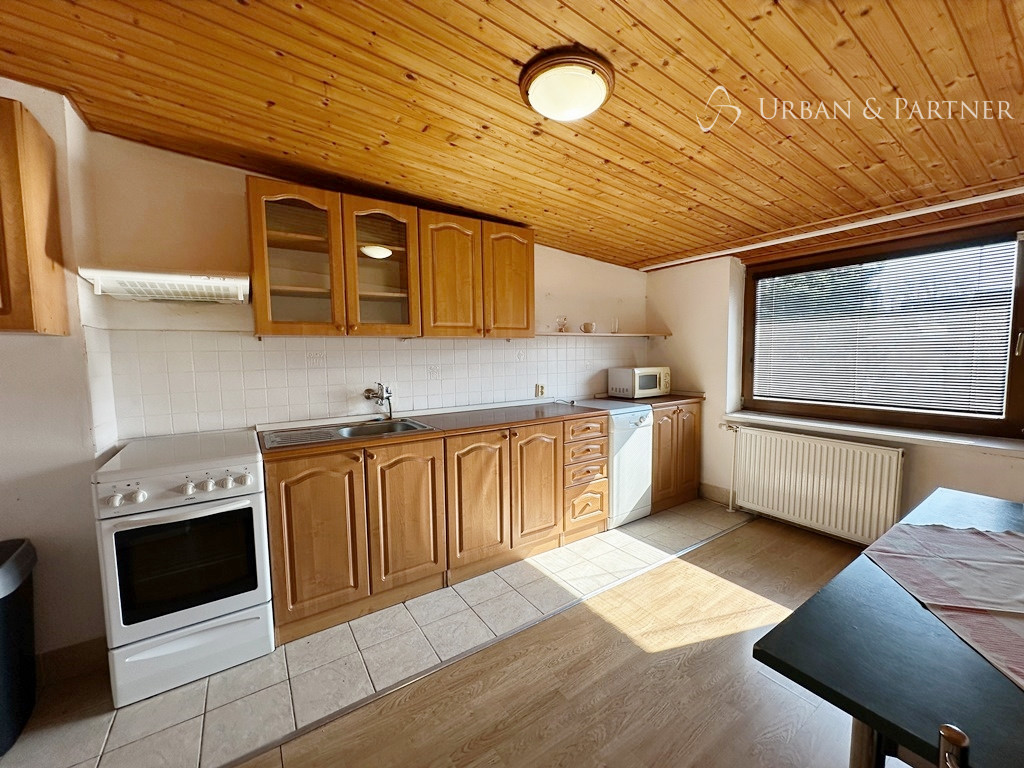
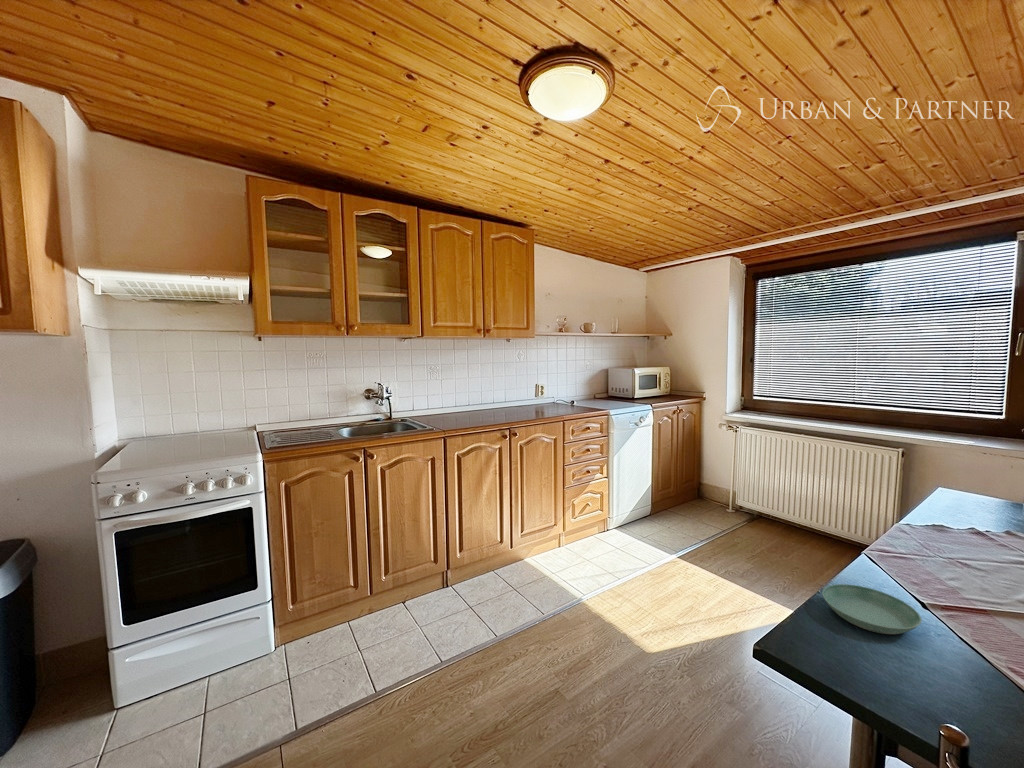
+ saucer (868, 610)
